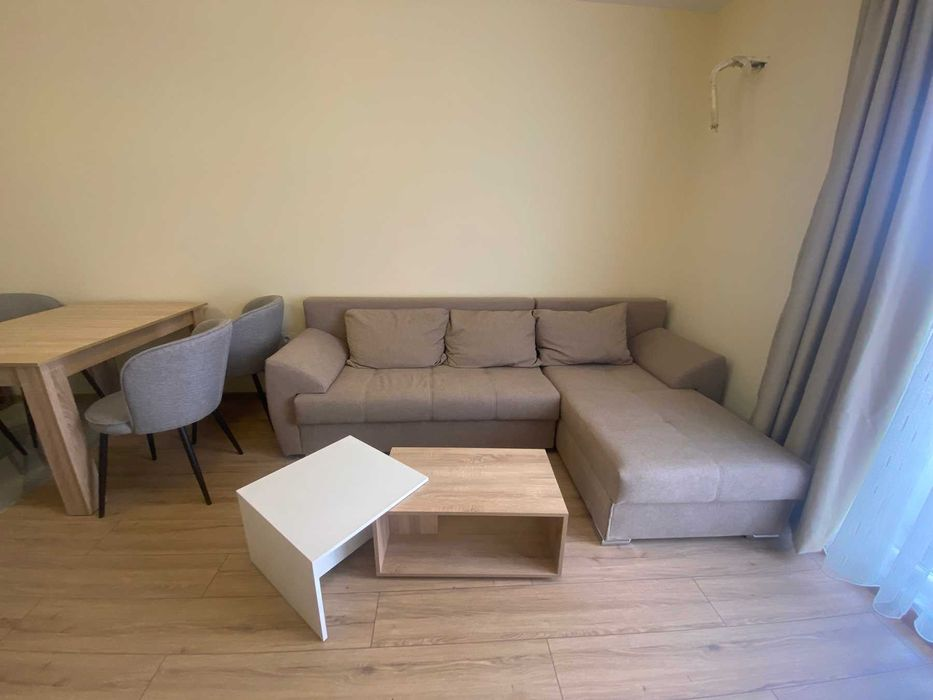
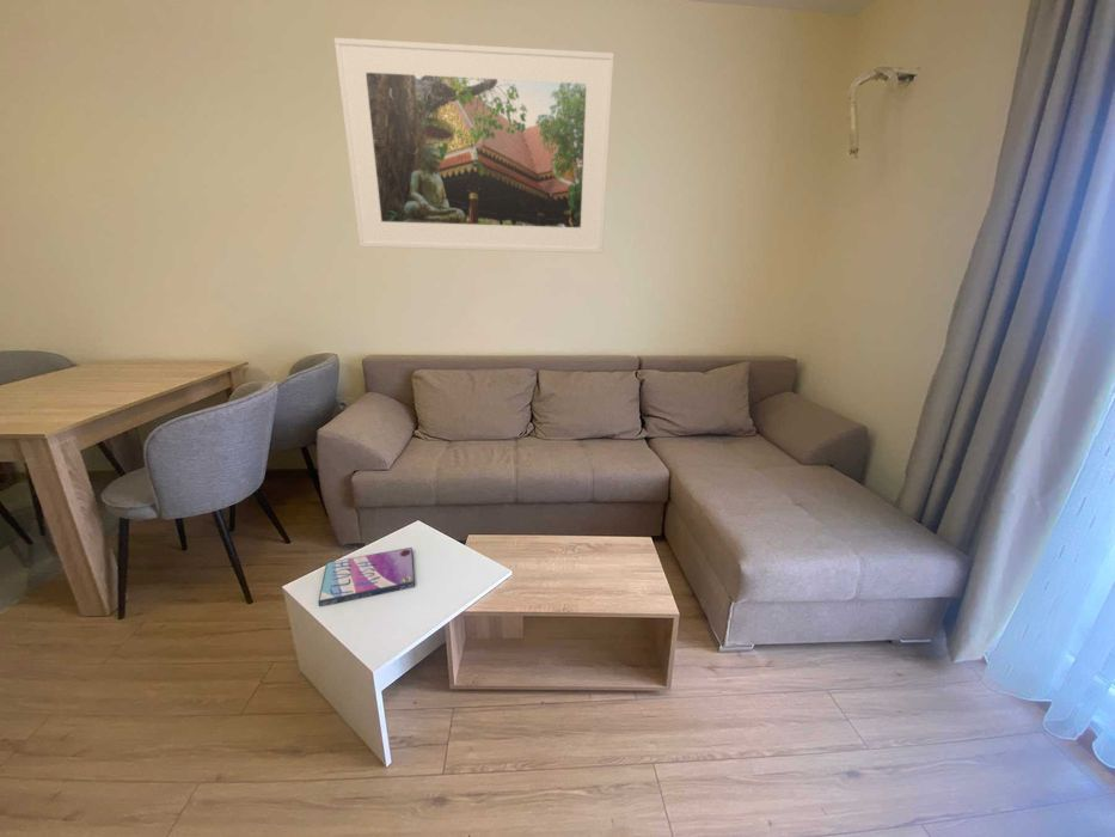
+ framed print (479, 154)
+ video game case (369, 574)
